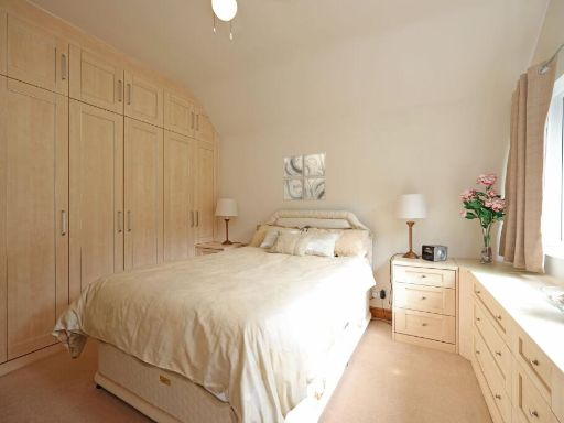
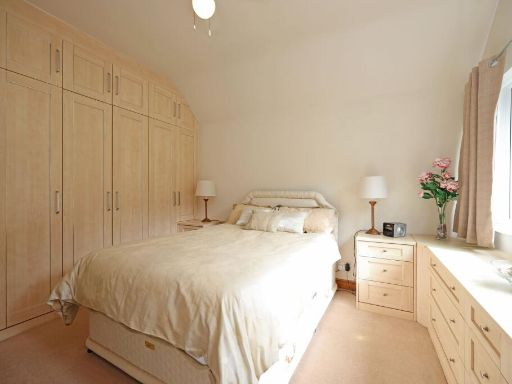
- wall art (303, 176)
